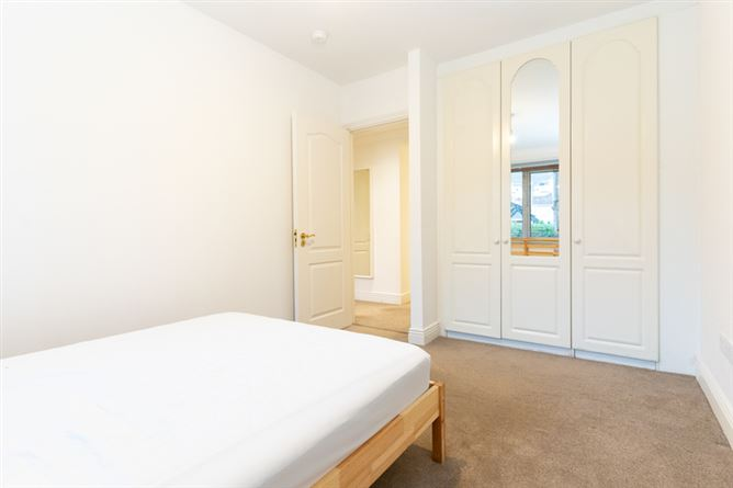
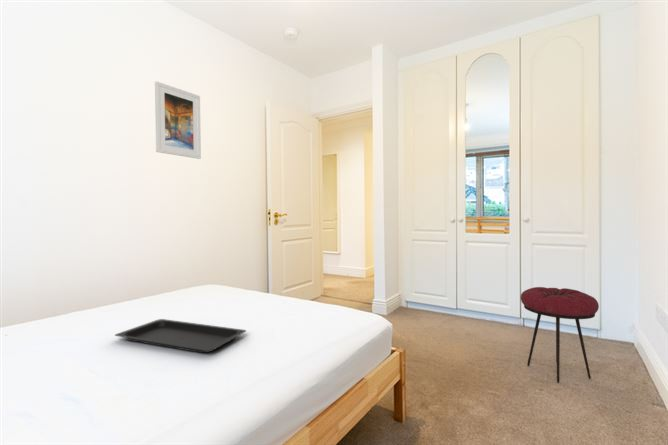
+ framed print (179, 122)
+ stool (557, 331)
+ serving tray (181, 335)
